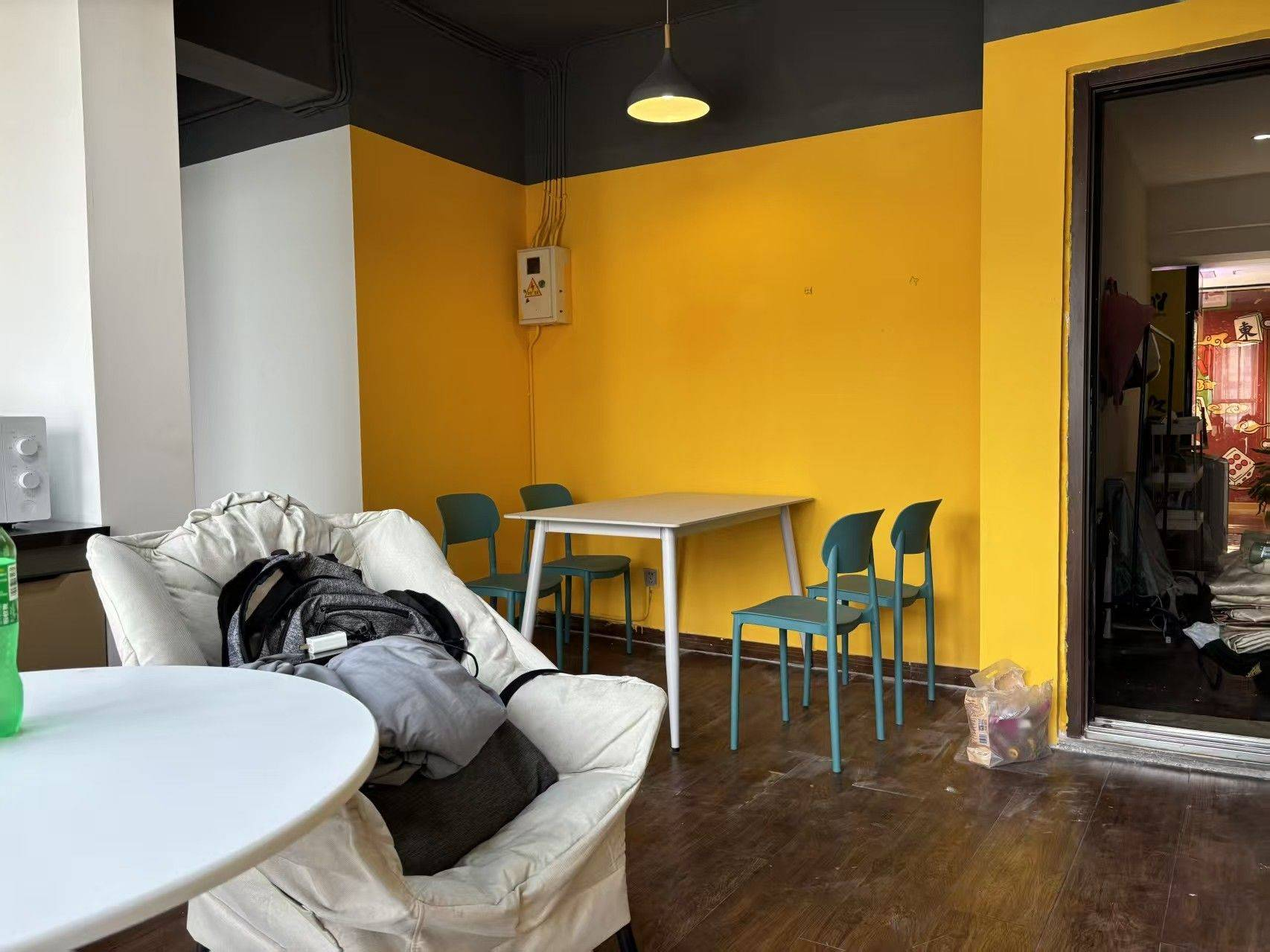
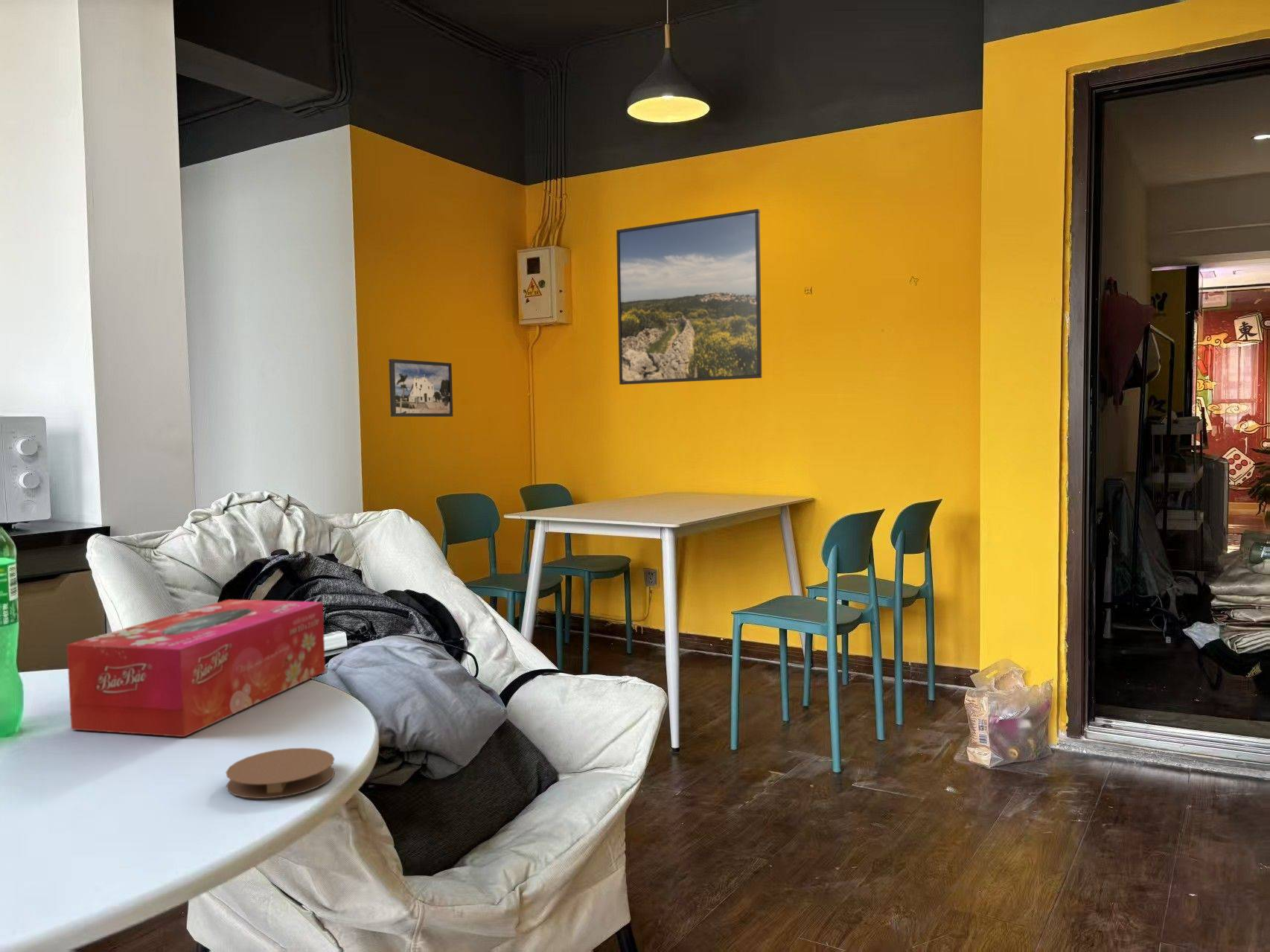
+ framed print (686, 301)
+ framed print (422, 389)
+ coaster (281, 772)
+ tissue box (209, 659)
